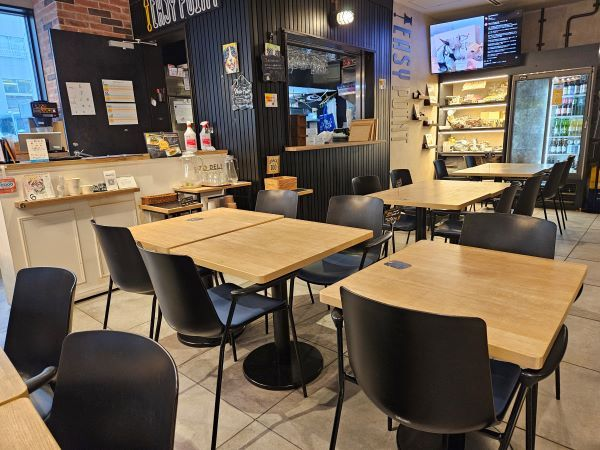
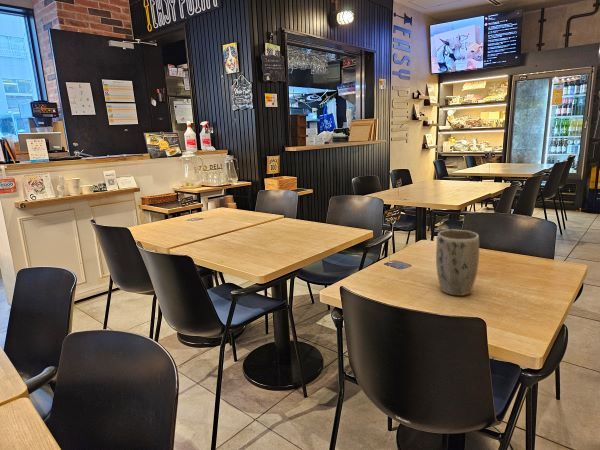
+ plant pot (456, 262)
